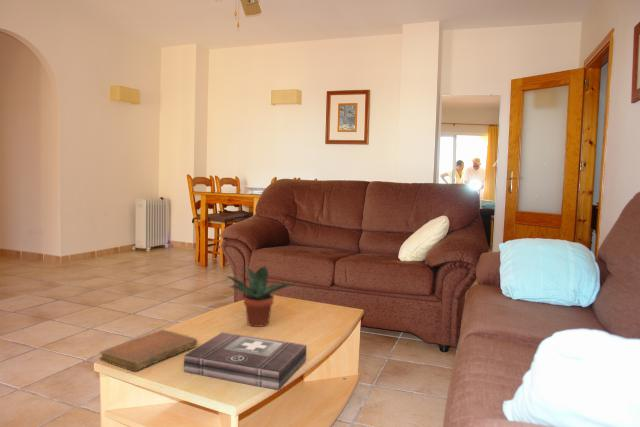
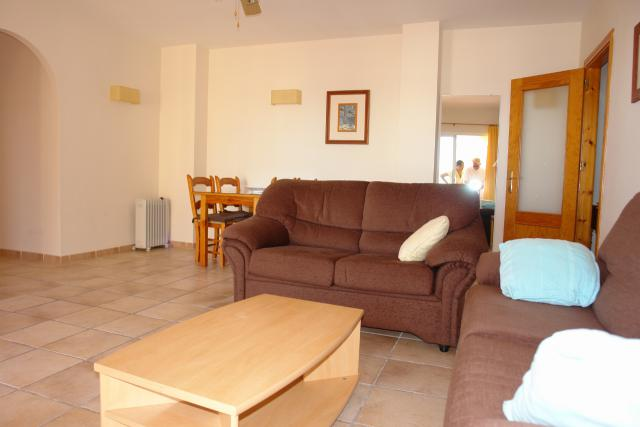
- first aid kit (247, 358)
- notebook (150, 348)
- potted plant (259, 292)
